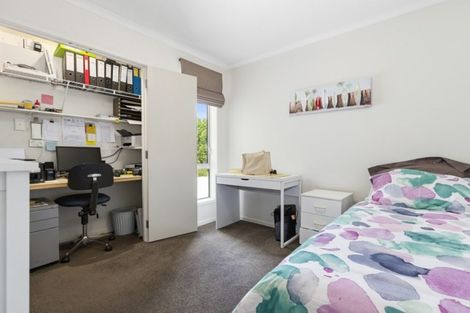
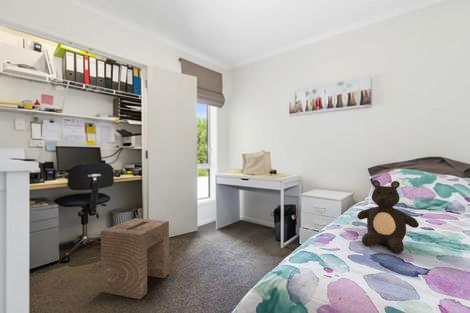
+ teddy bear (384, 213)
+ stool (137, 253)
